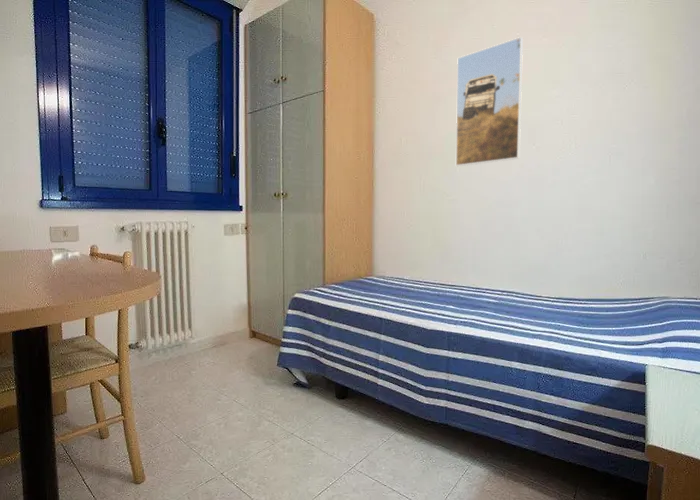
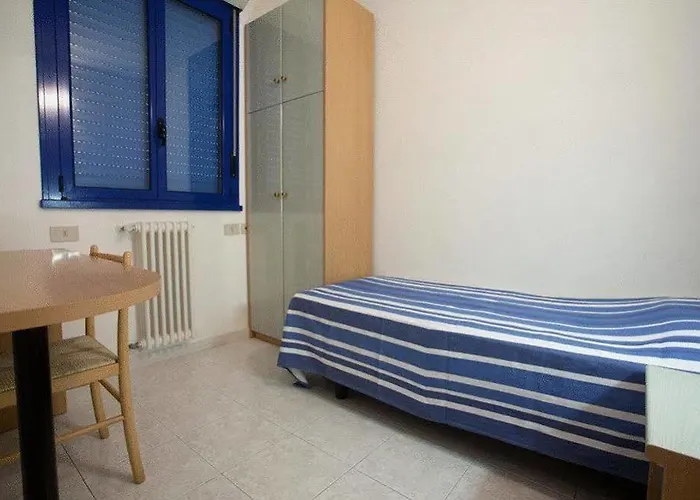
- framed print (487, 106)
